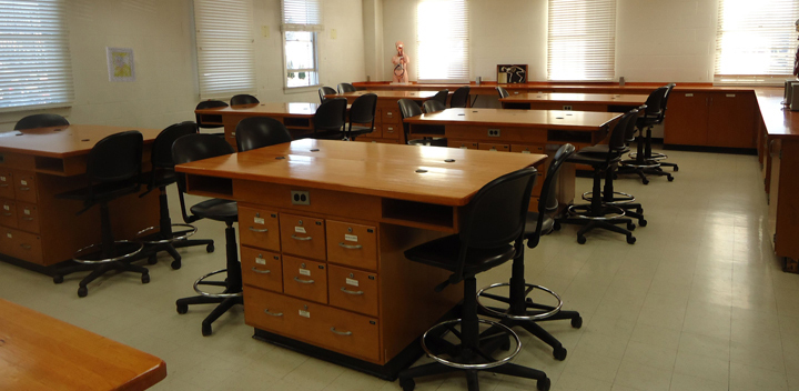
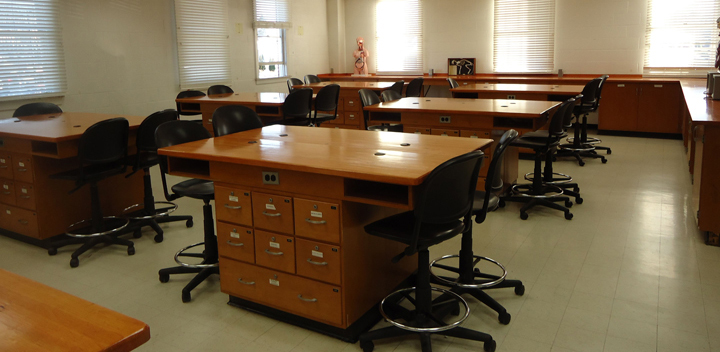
- wall art (121, 64)
